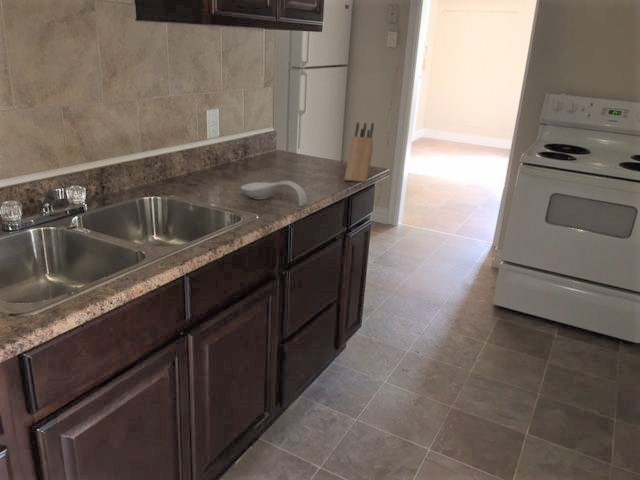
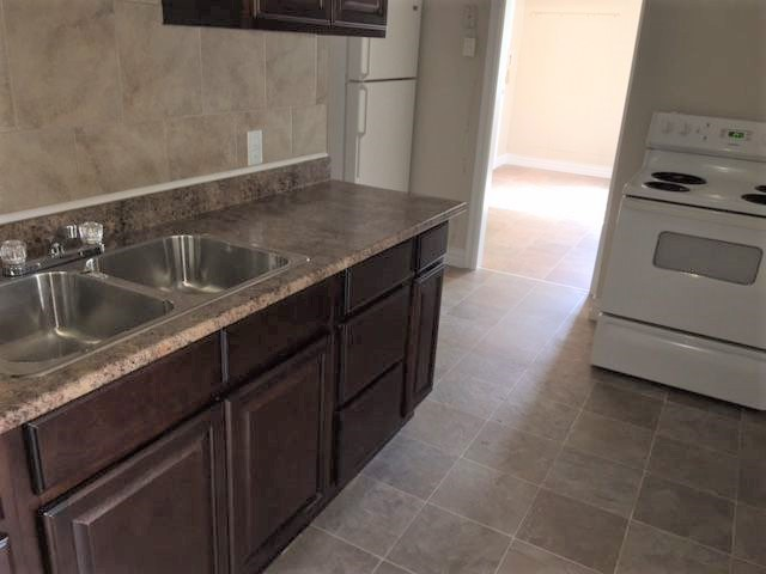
- knife block (360, 150)
- spoon rest (273, 189)
